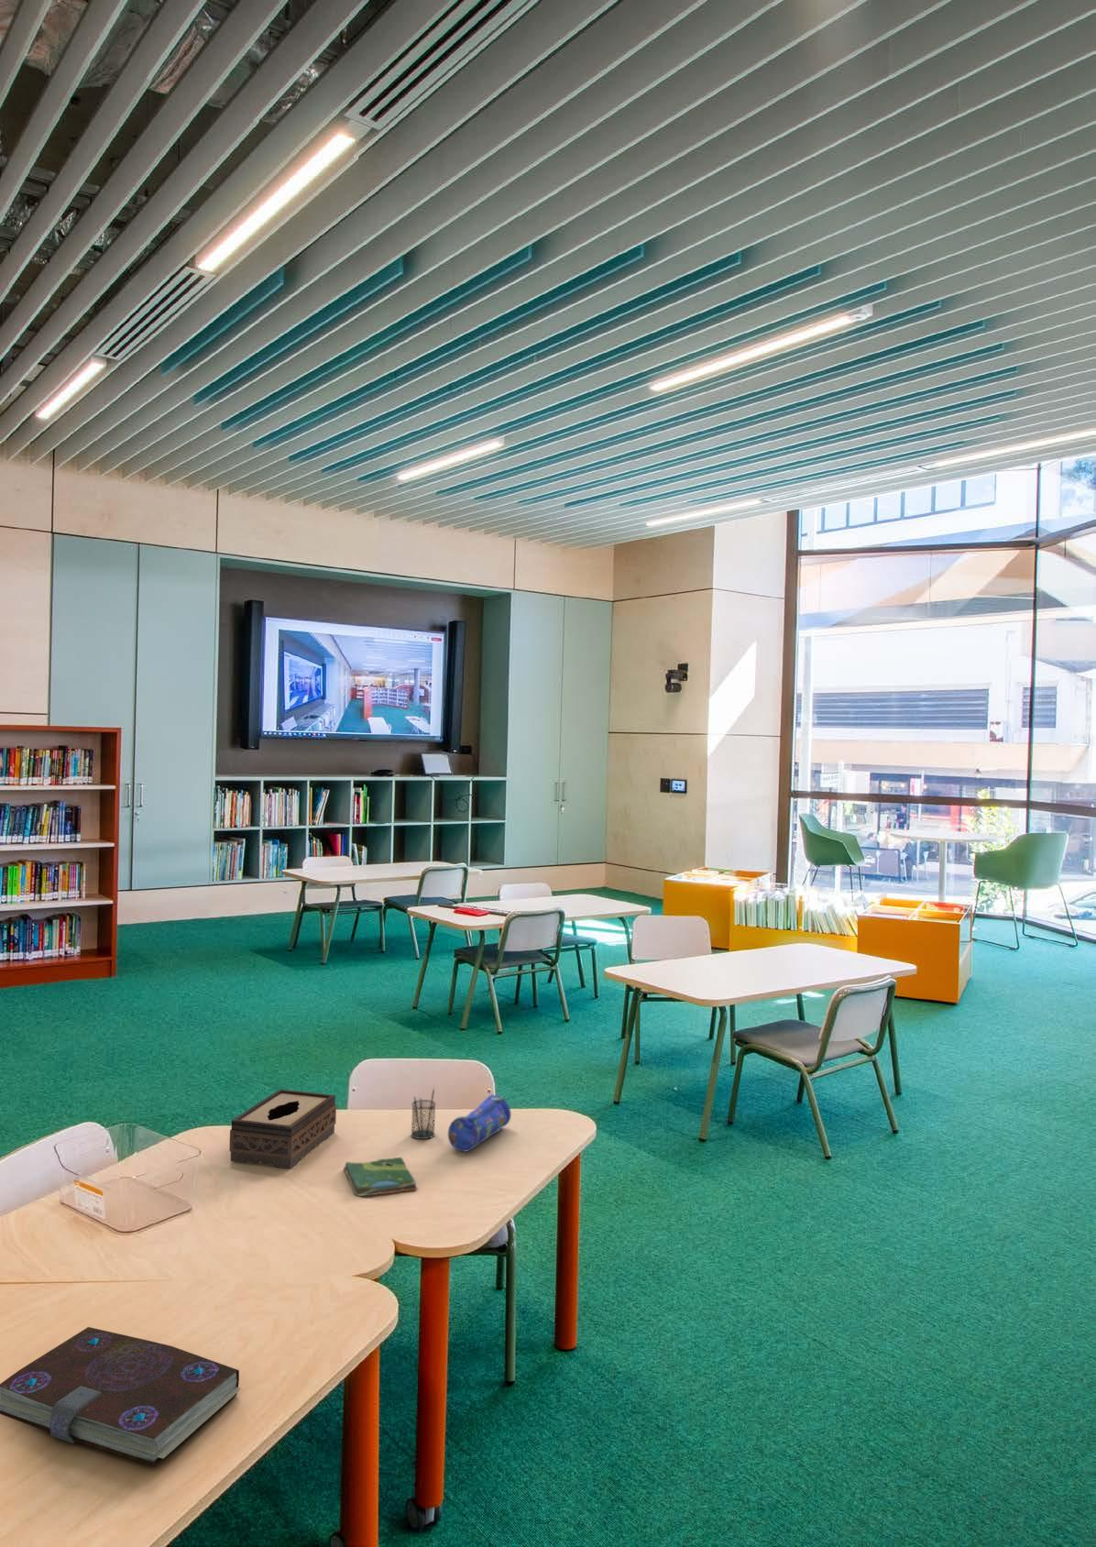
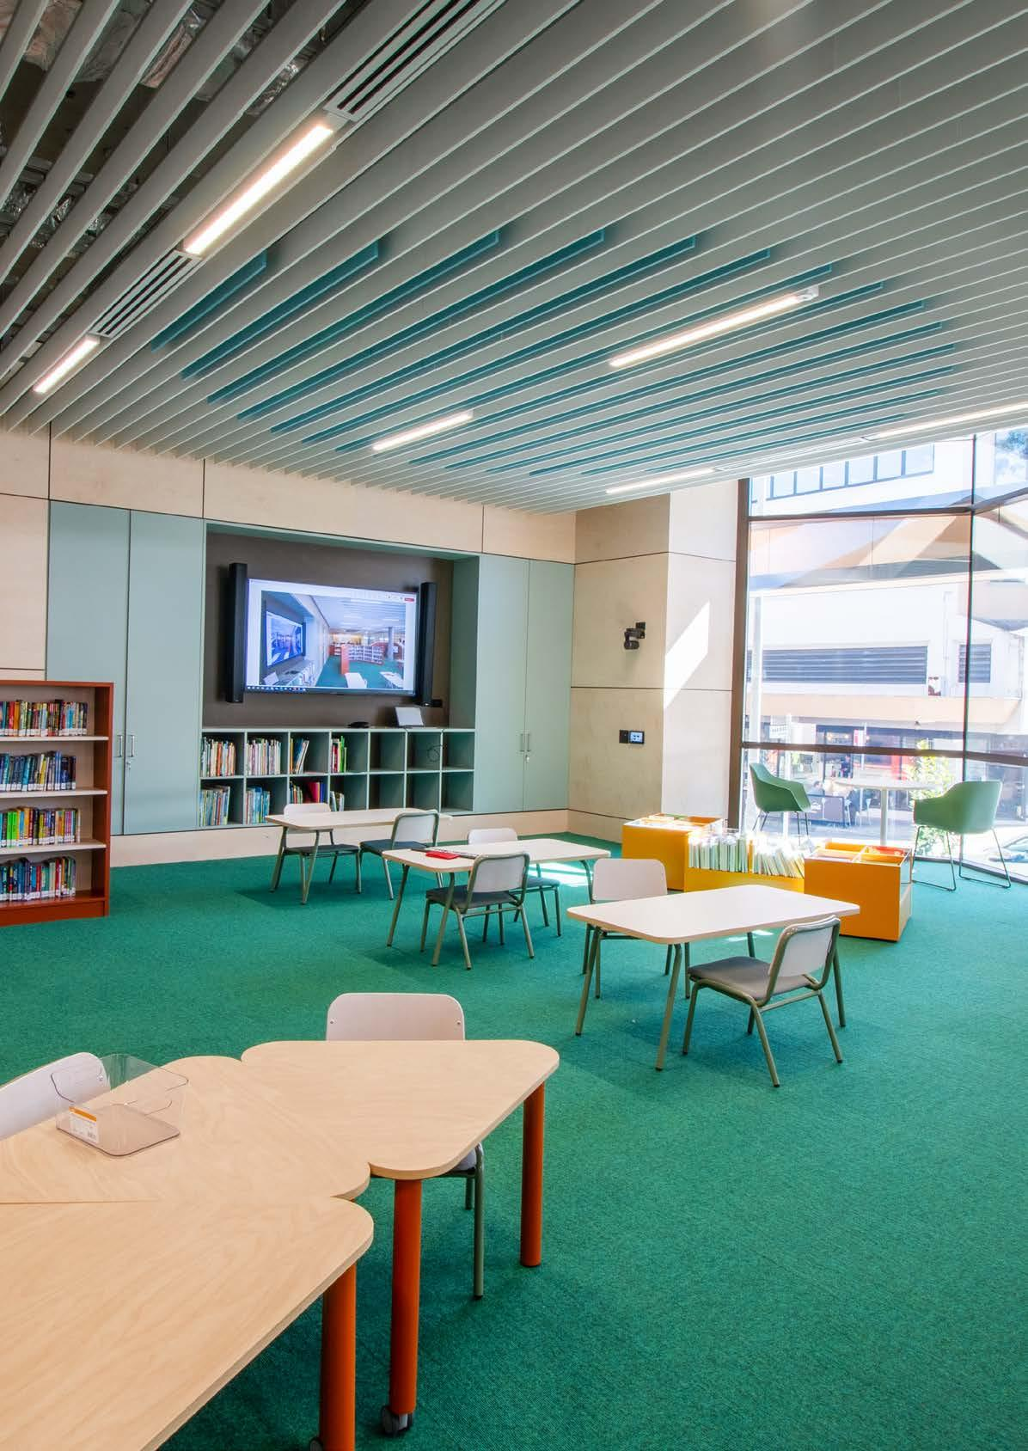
- notebook (380, 1174)
- pencil case (480, 1121)
- pencil holder (423, 1112)
- book (119, 1388)
- tissue box (285, 1126)
